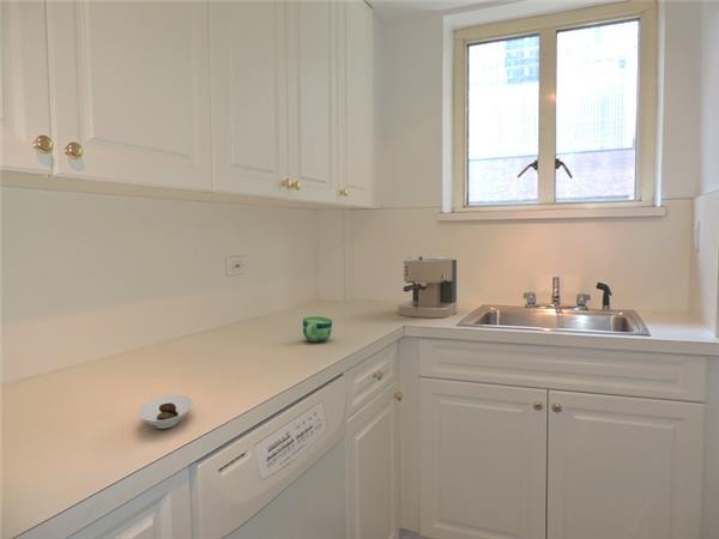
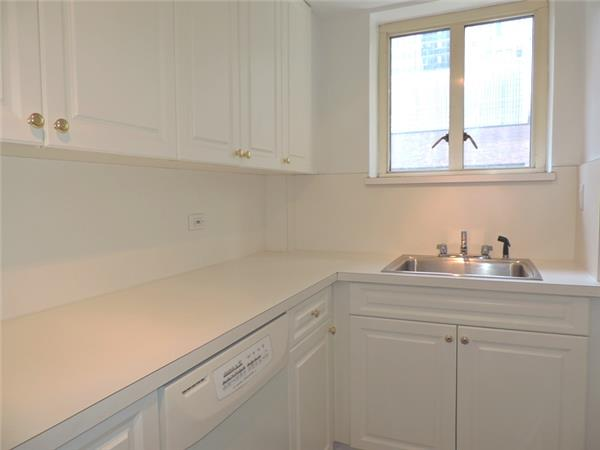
- cup (316, 329)
- saucer (167, 412)
- coffee maker (425, 285)
